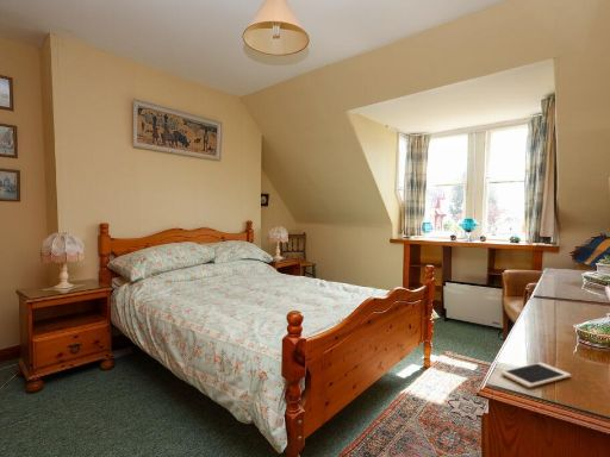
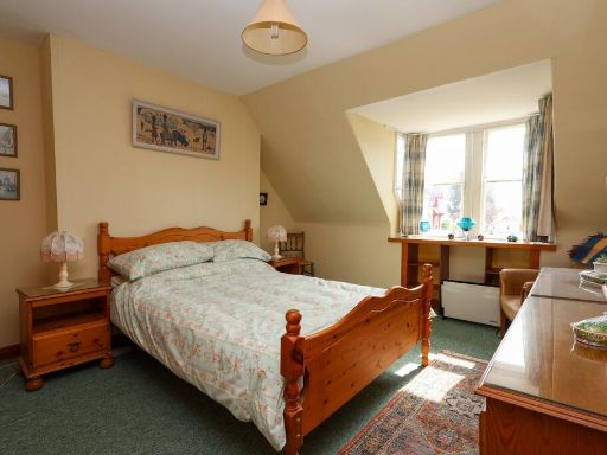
- cell phone (535, 374)
